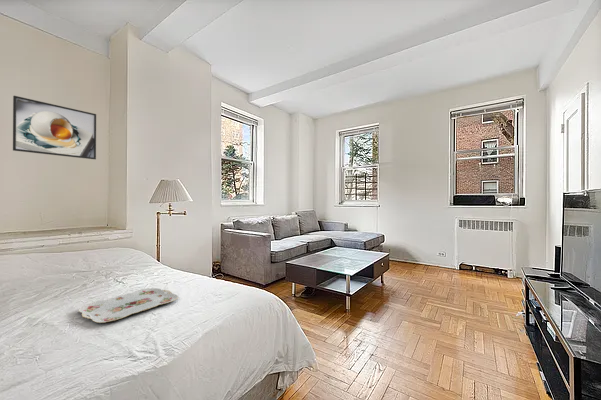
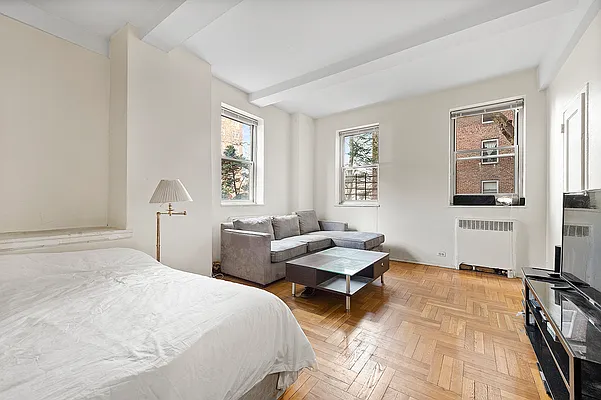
- serving tray (131, 303)
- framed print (58, 130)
